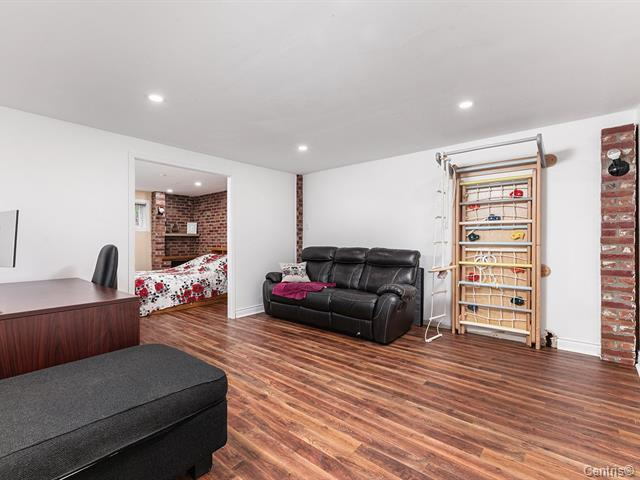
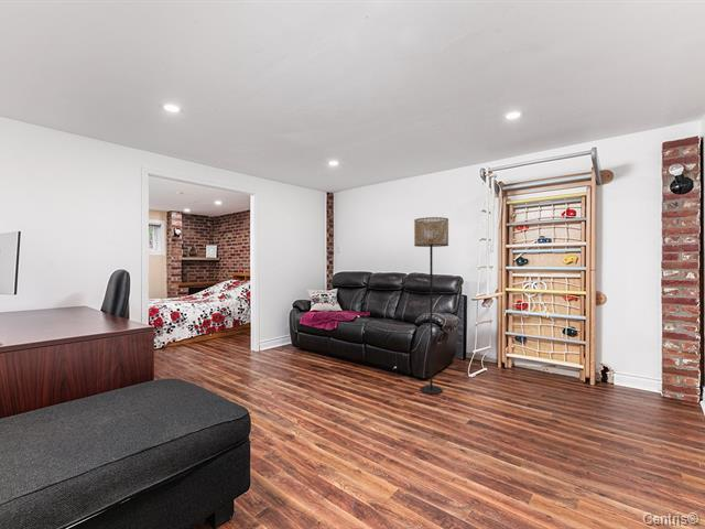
+ floor lamp (431, 304)
